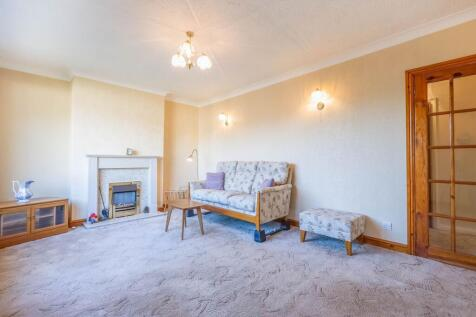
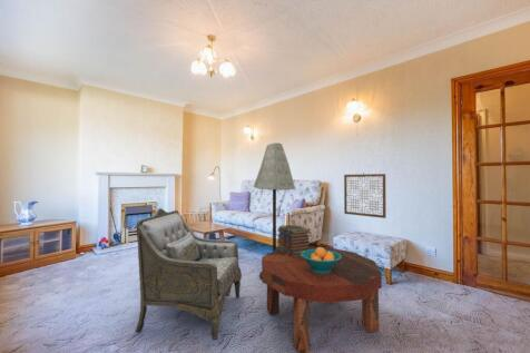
+ wall art (364, 194)
+ floor lamp (274, 209)
+ armchair (194, 261)
+ book stack (293, 239)
+ fruit bowl (321, 258)
+ coffee table (316, 291)
